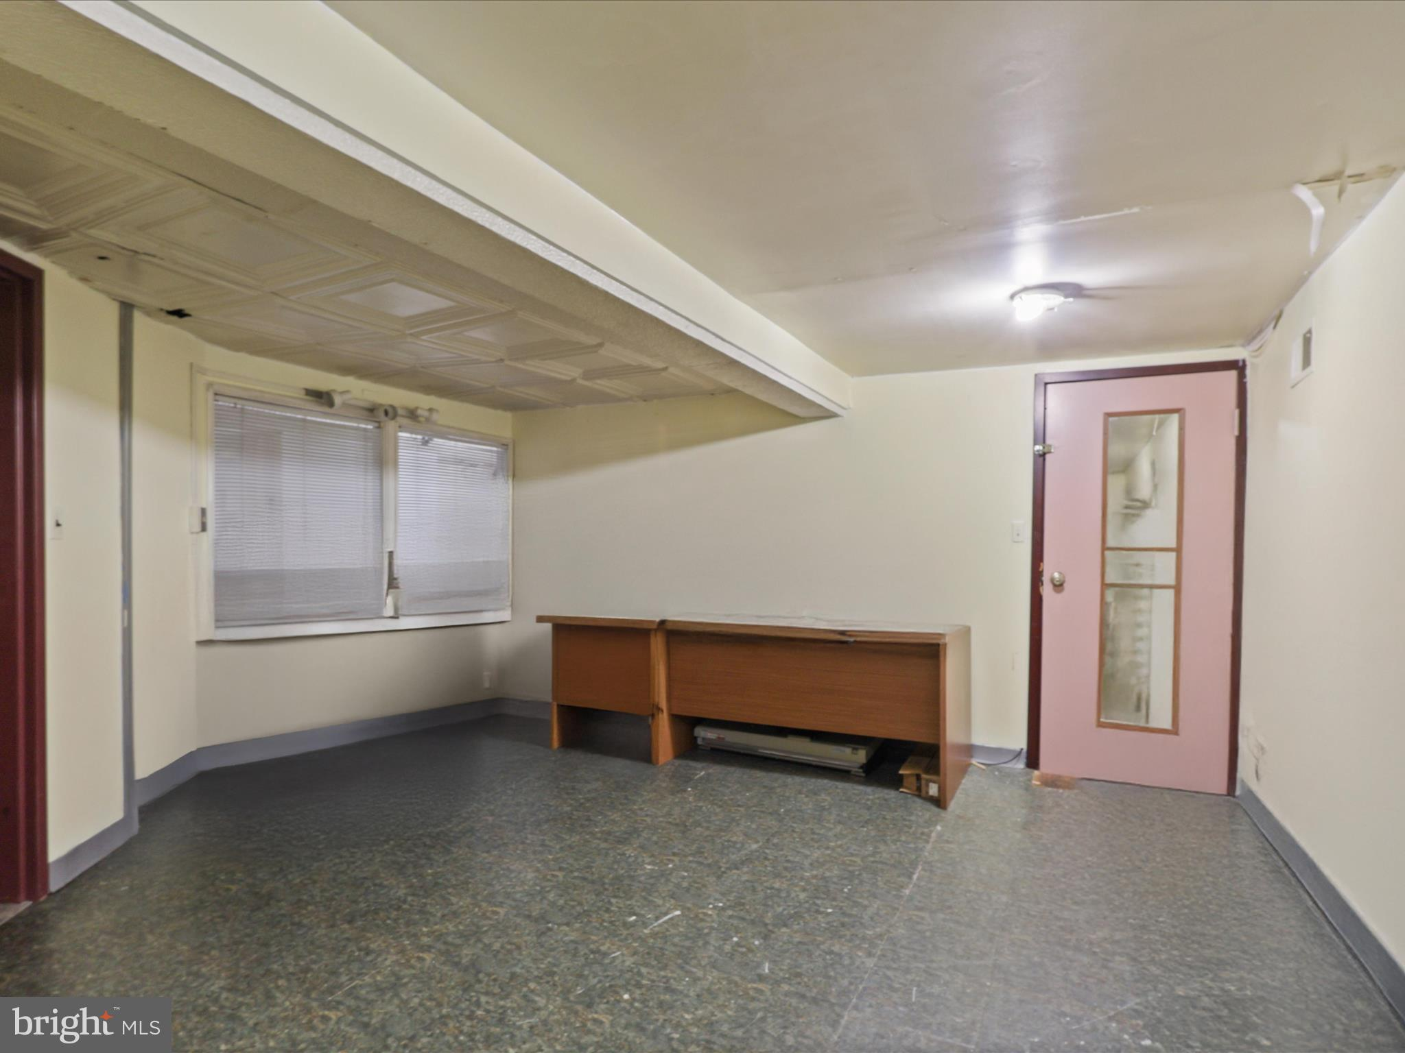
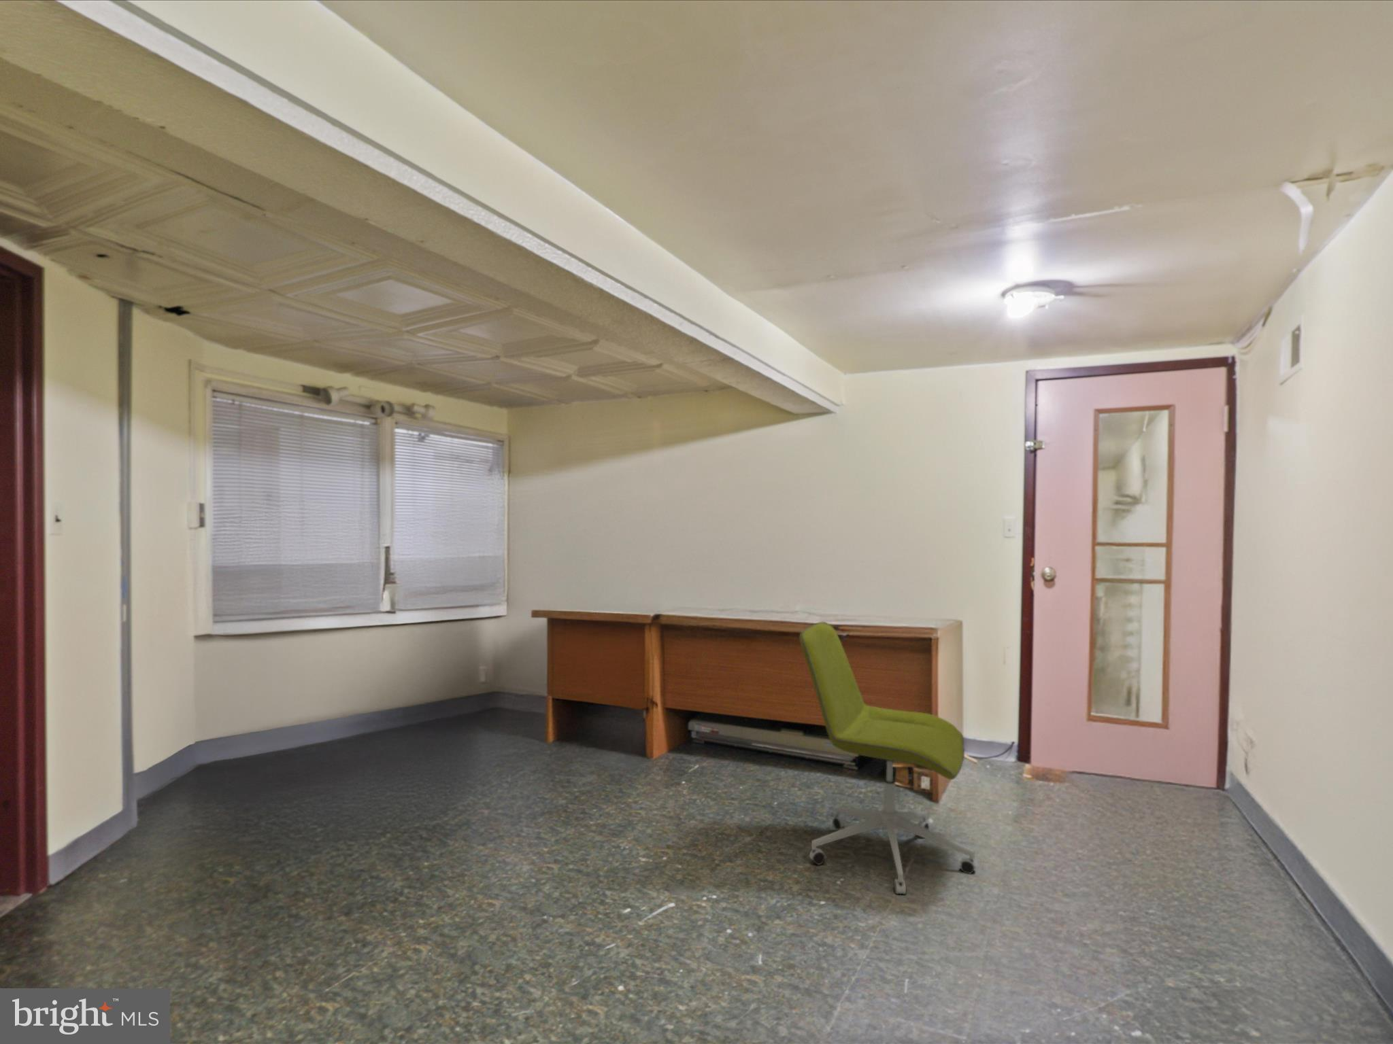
+ office chair (888, 745)
